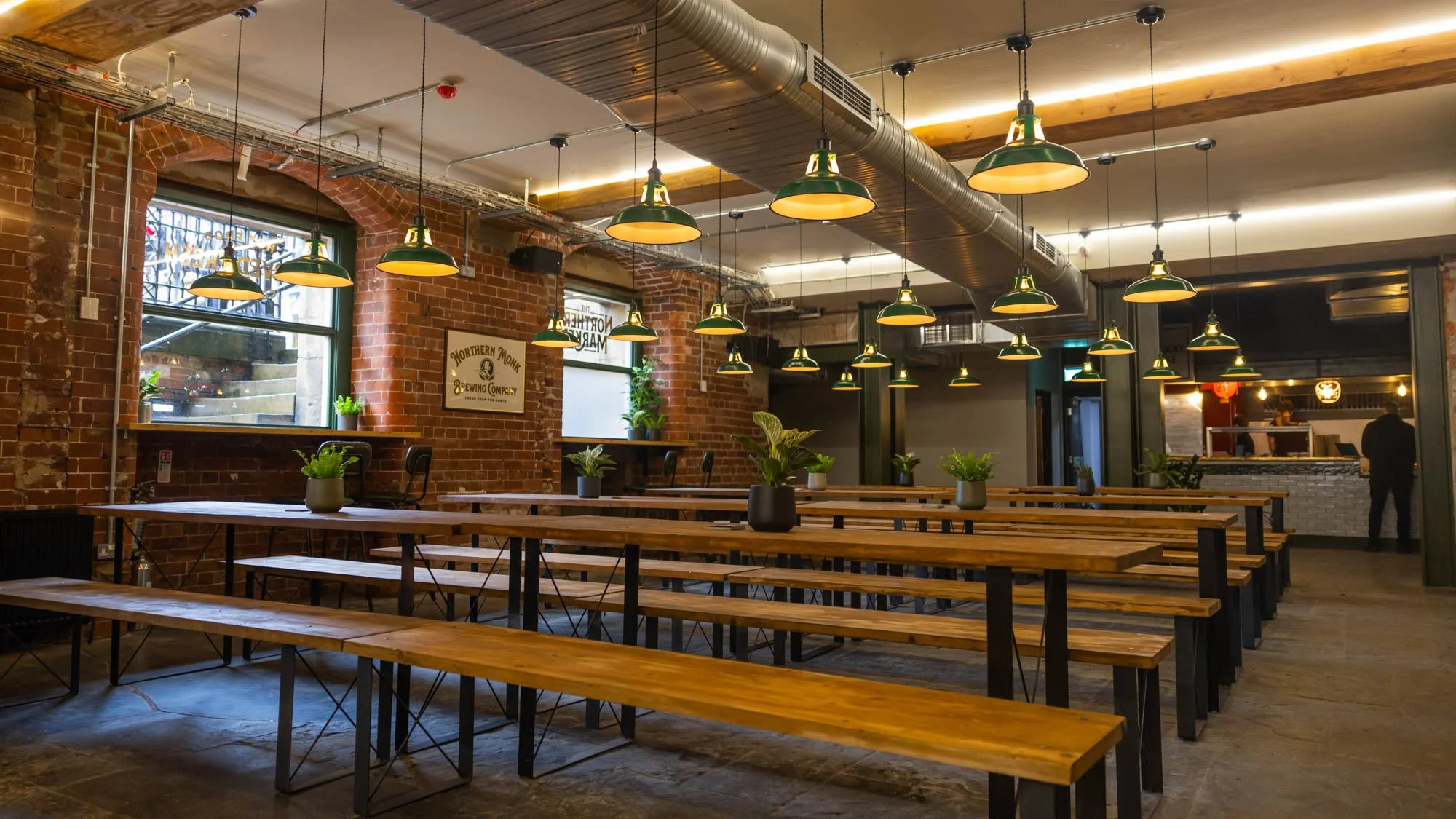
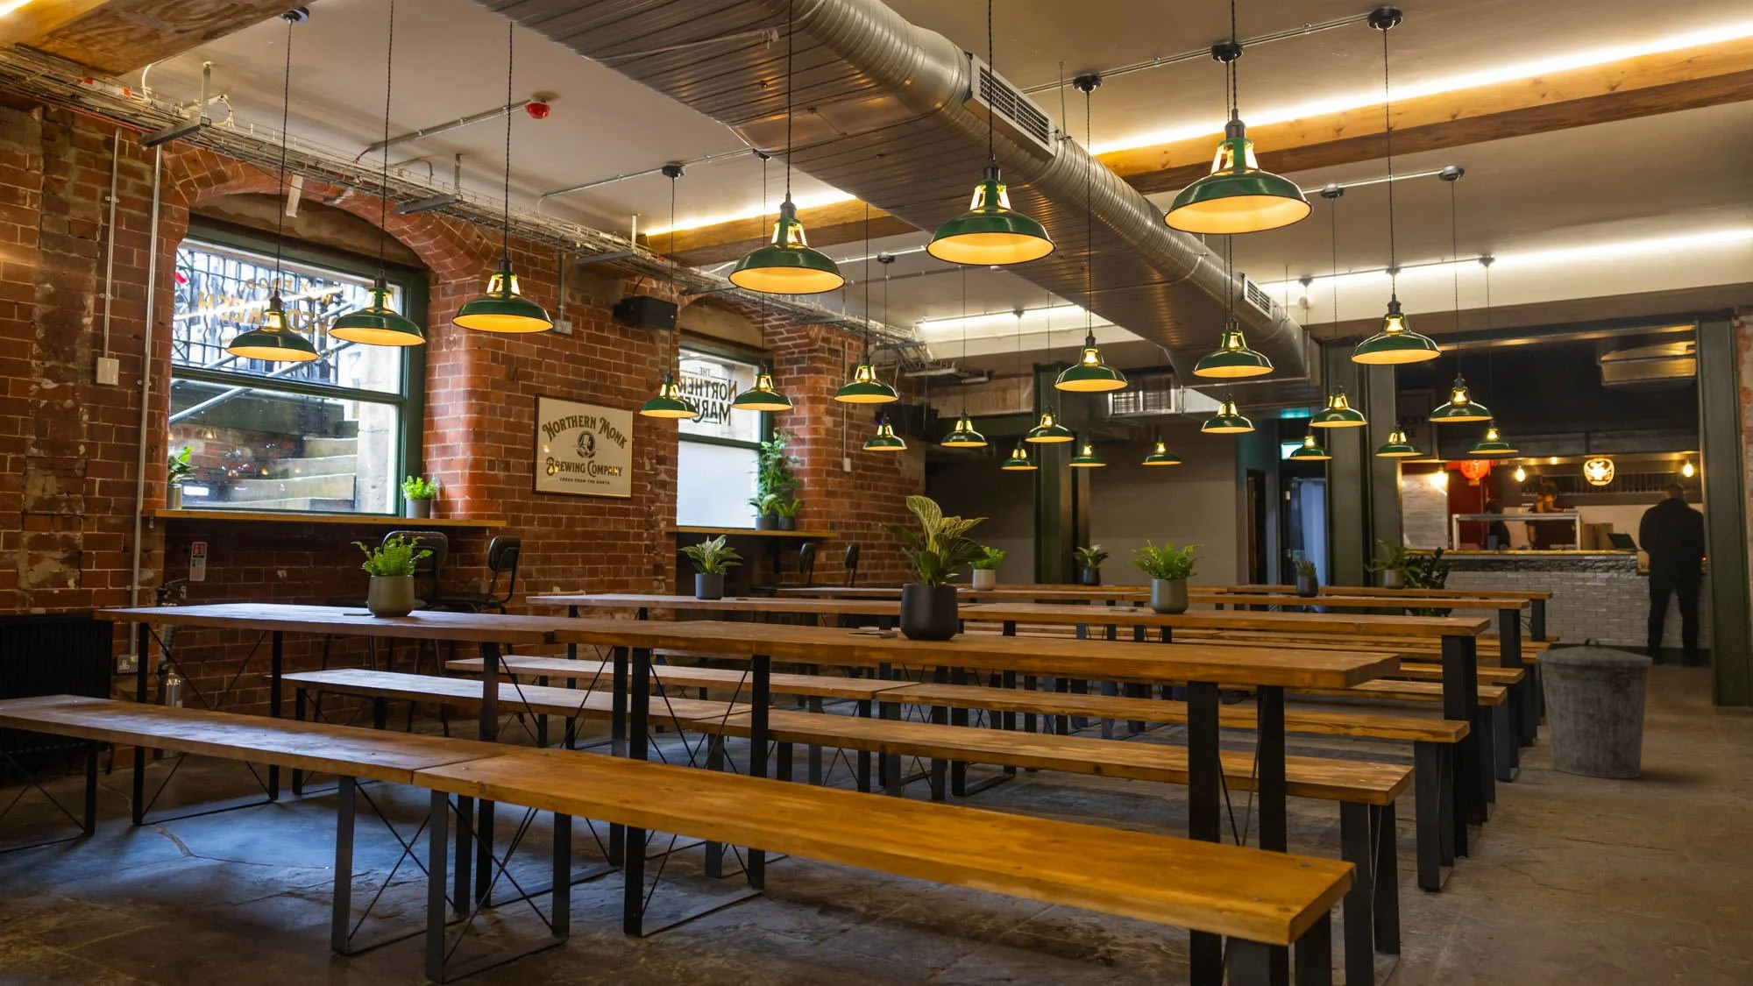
+ trash can (1594, 704)
